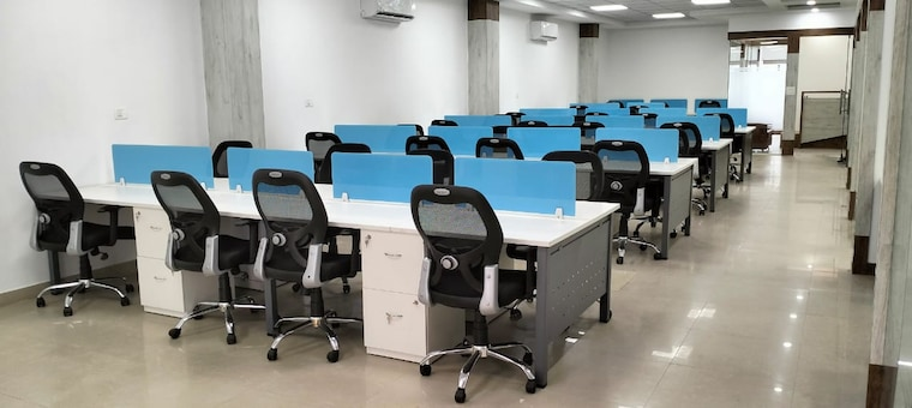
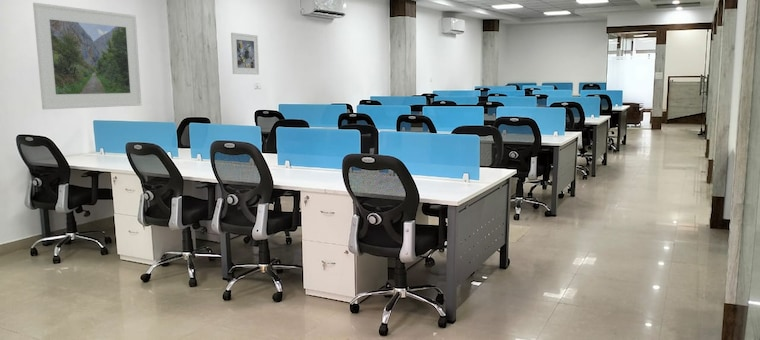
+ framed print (92, 58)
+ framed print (245, 54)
